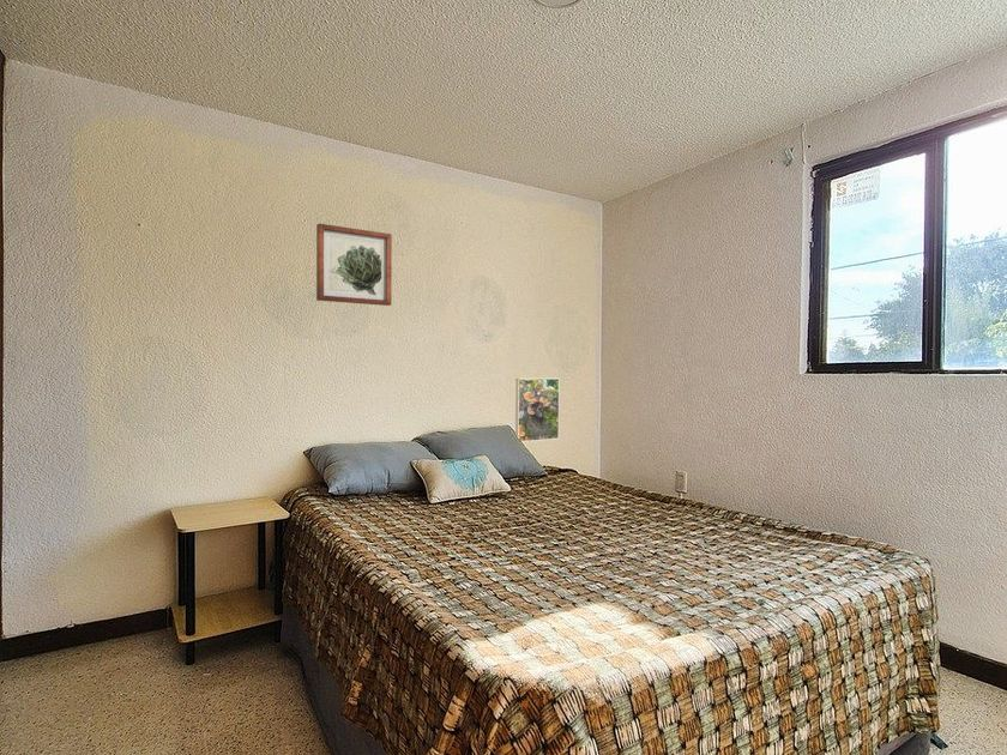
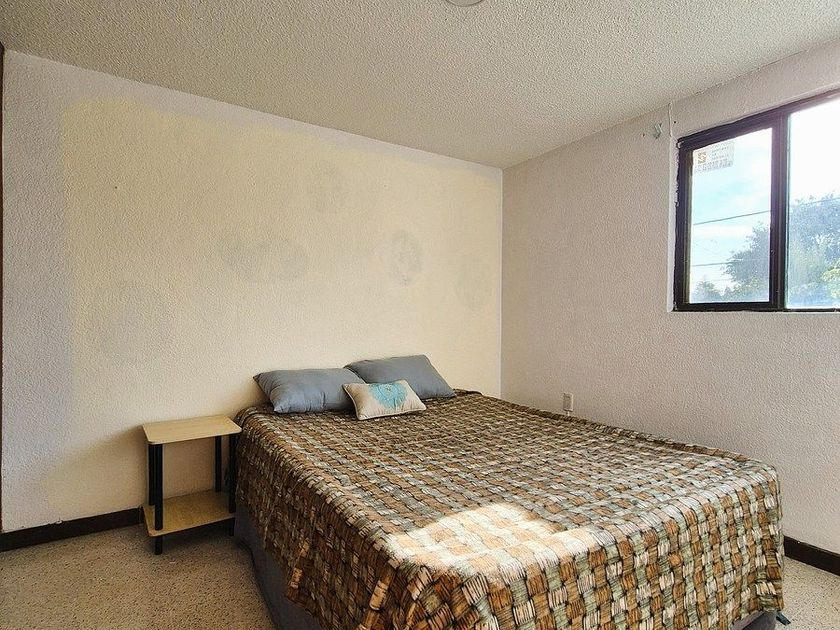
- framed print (537, 409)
- wall art (355, 266)
